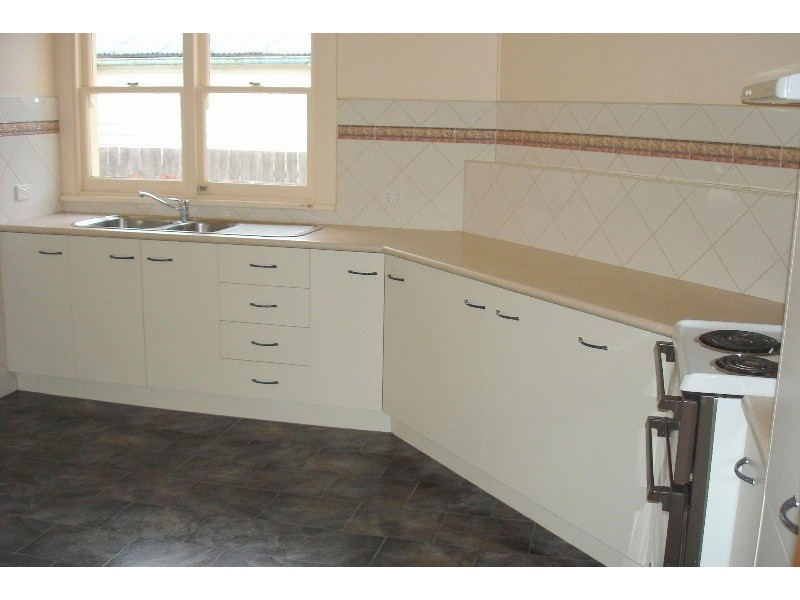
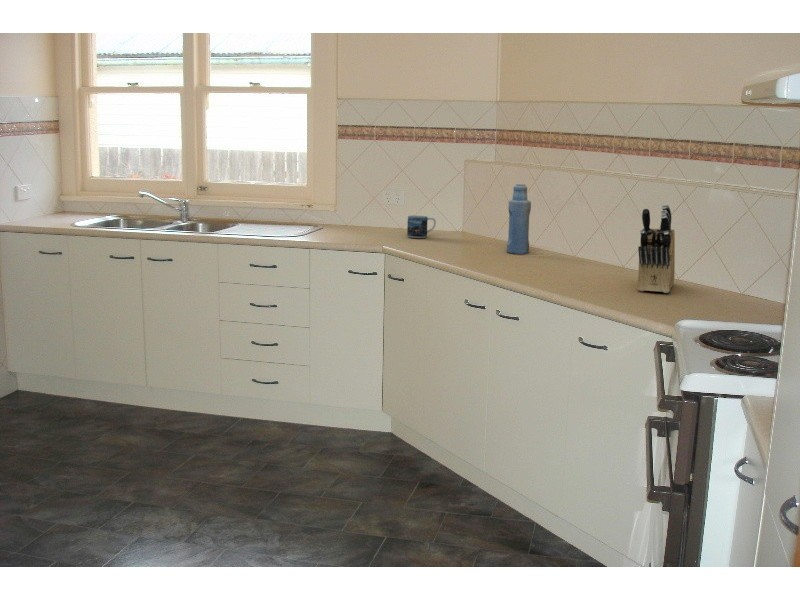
+ bottle (519, 218)
+ knife block (657, 246)
+ mug (421, 226)
